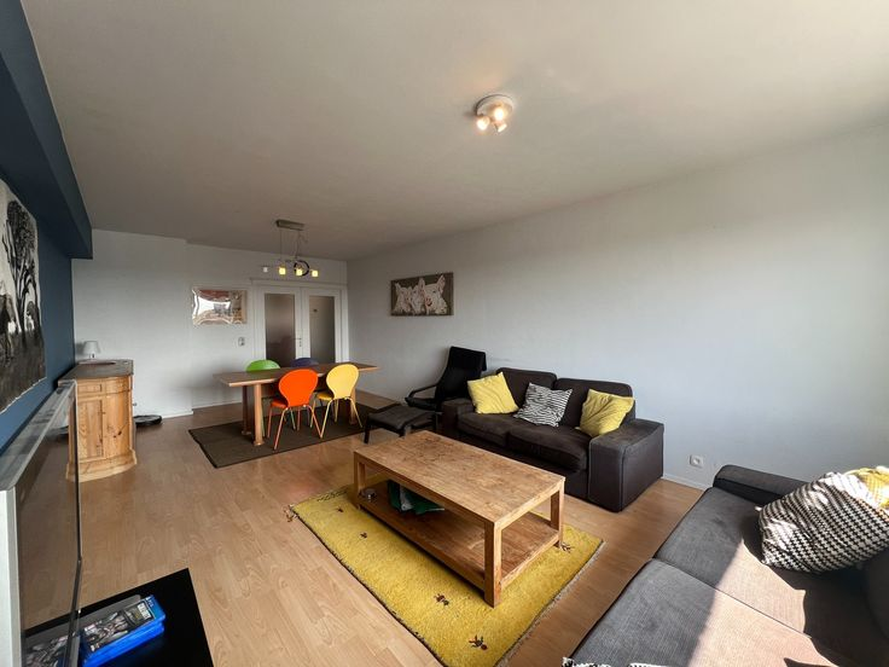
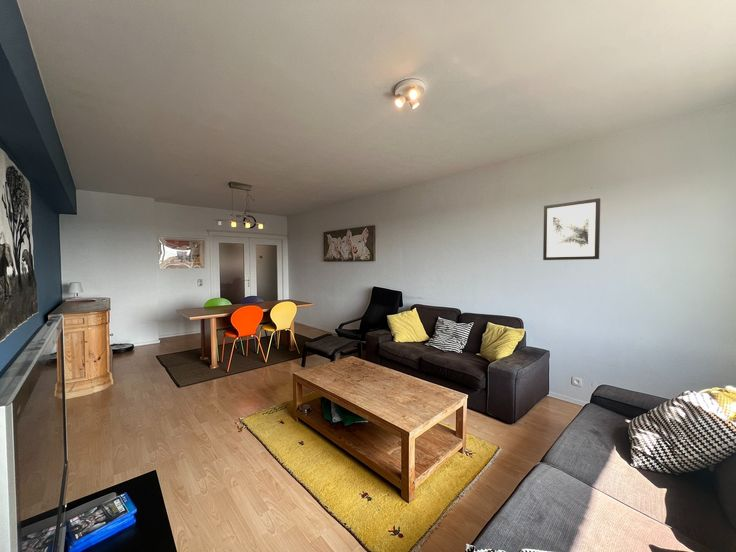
+ wall art (570, 231)
